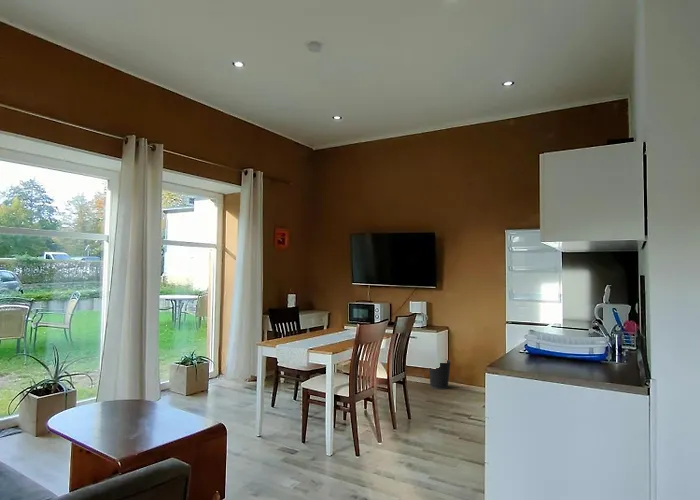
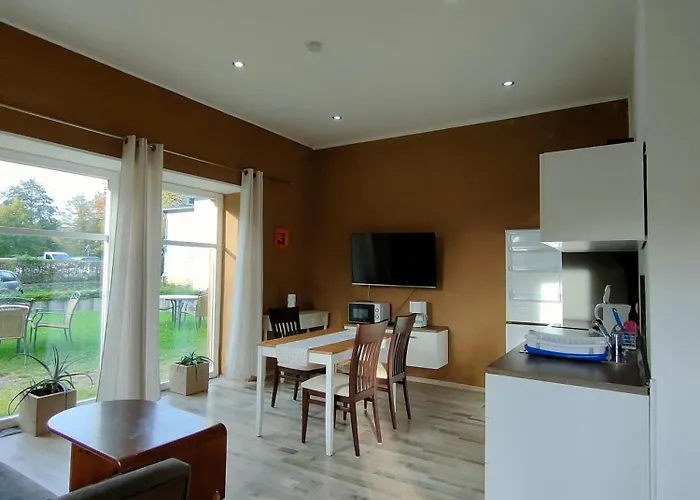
- wastebasket (439, 373)
